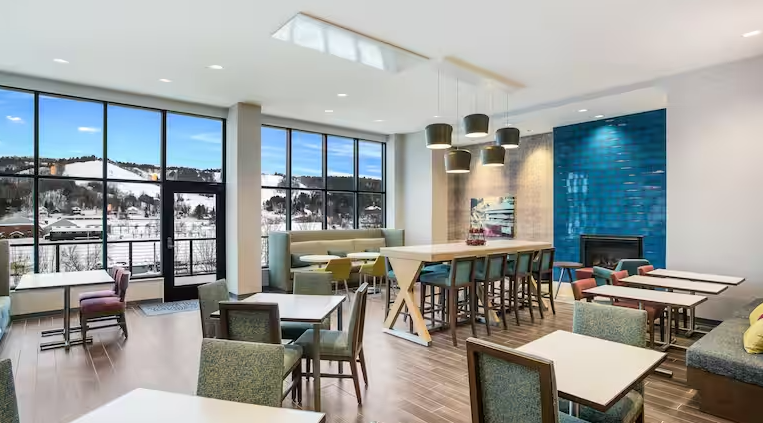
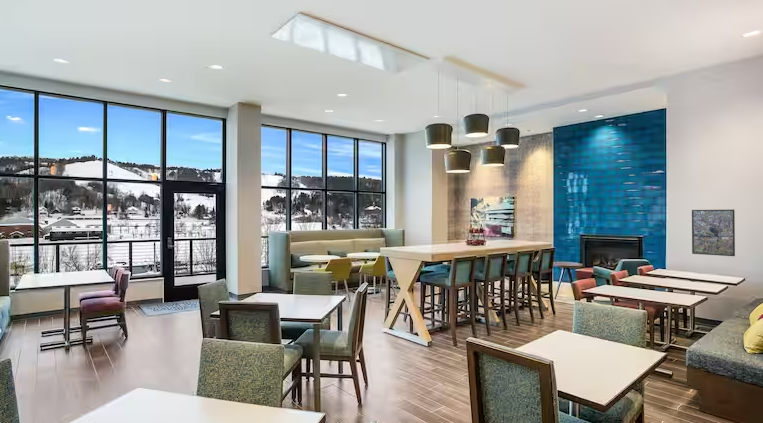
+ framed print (712, 232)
